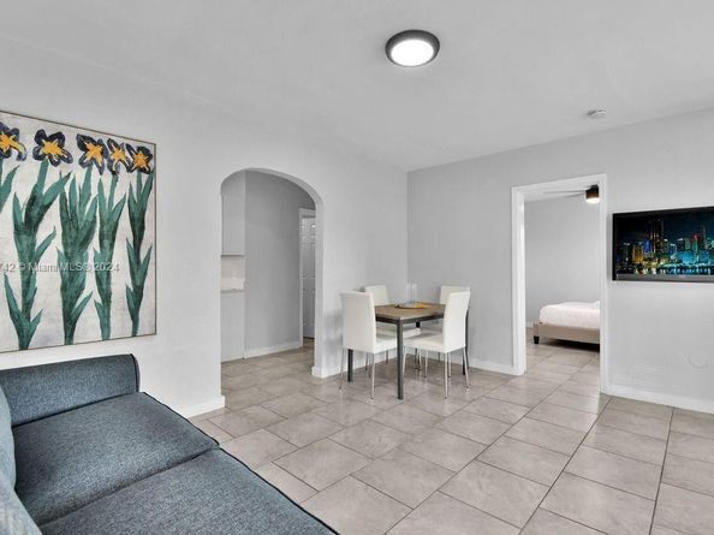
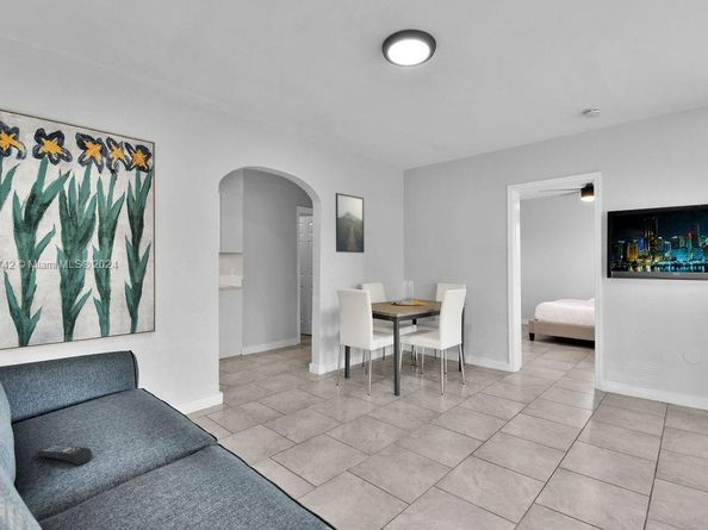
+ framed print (349, 224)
+ remote control (64, 453)
